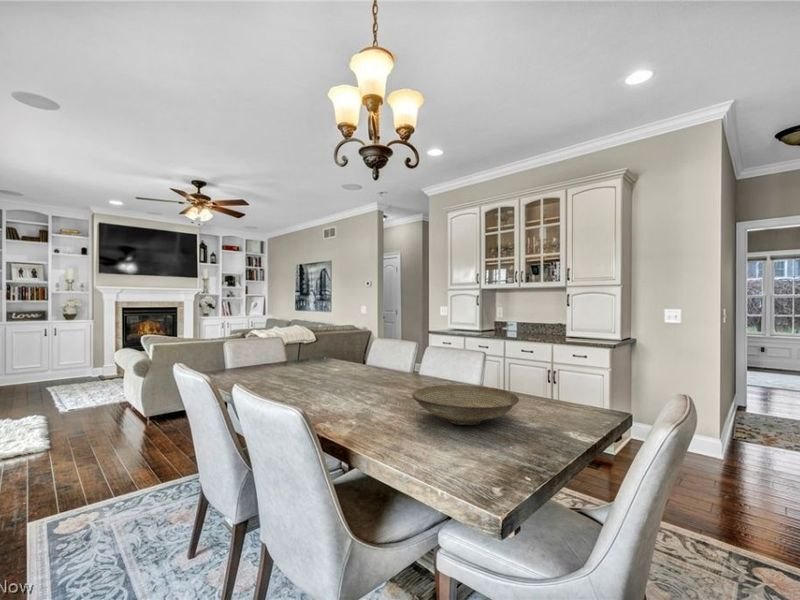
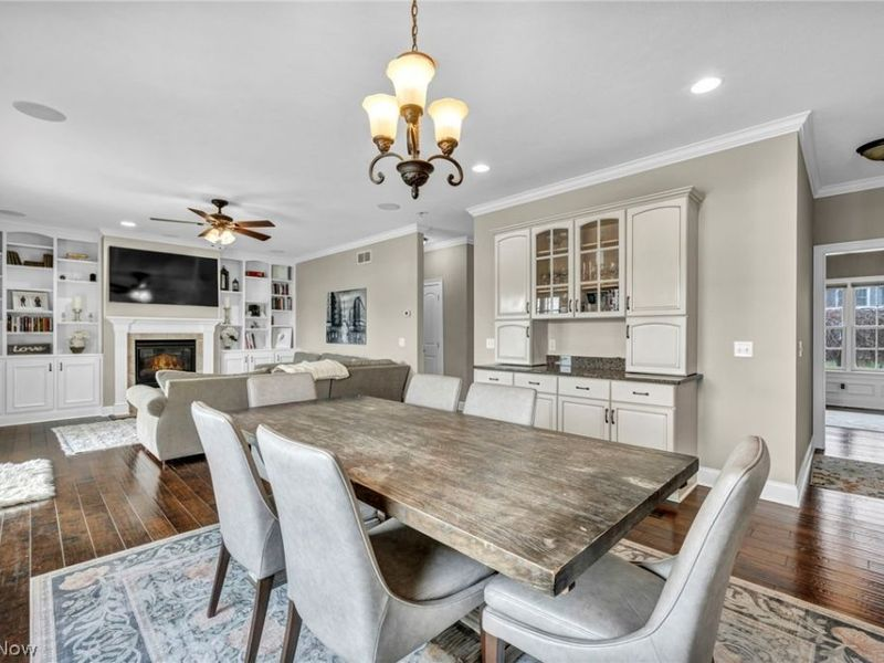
- decorative bowl (464, 407)
